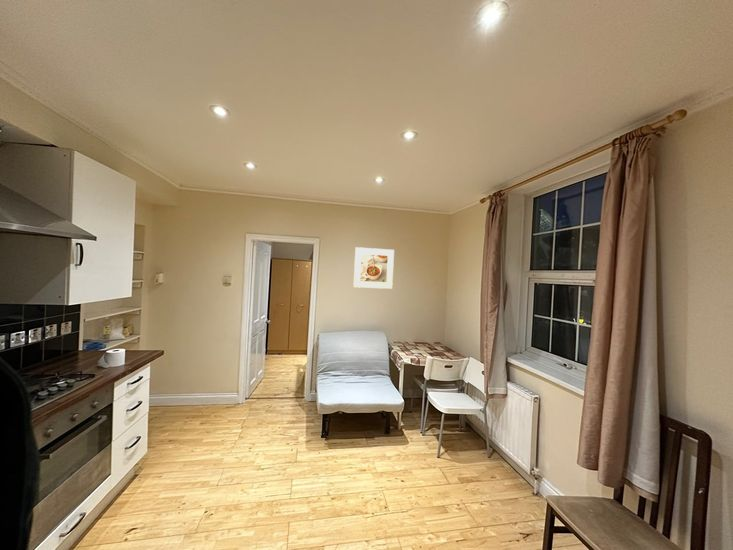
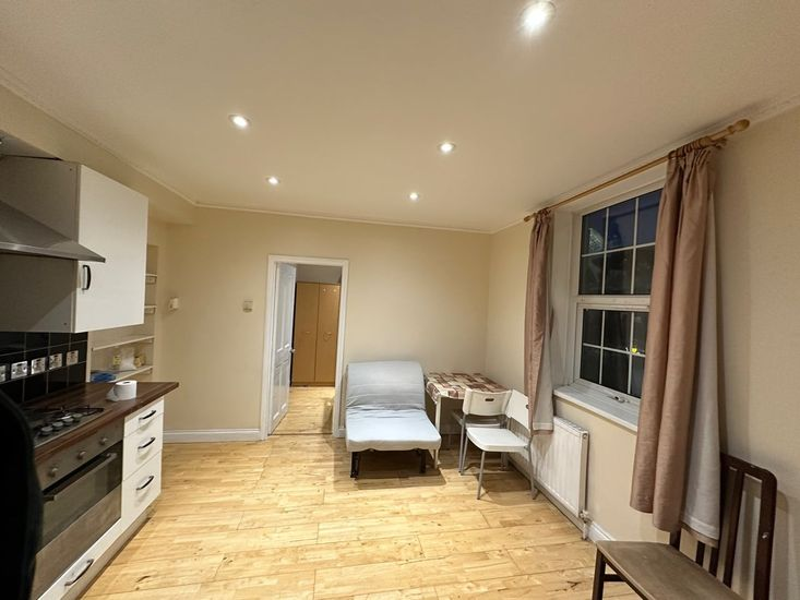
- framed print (374, 268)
